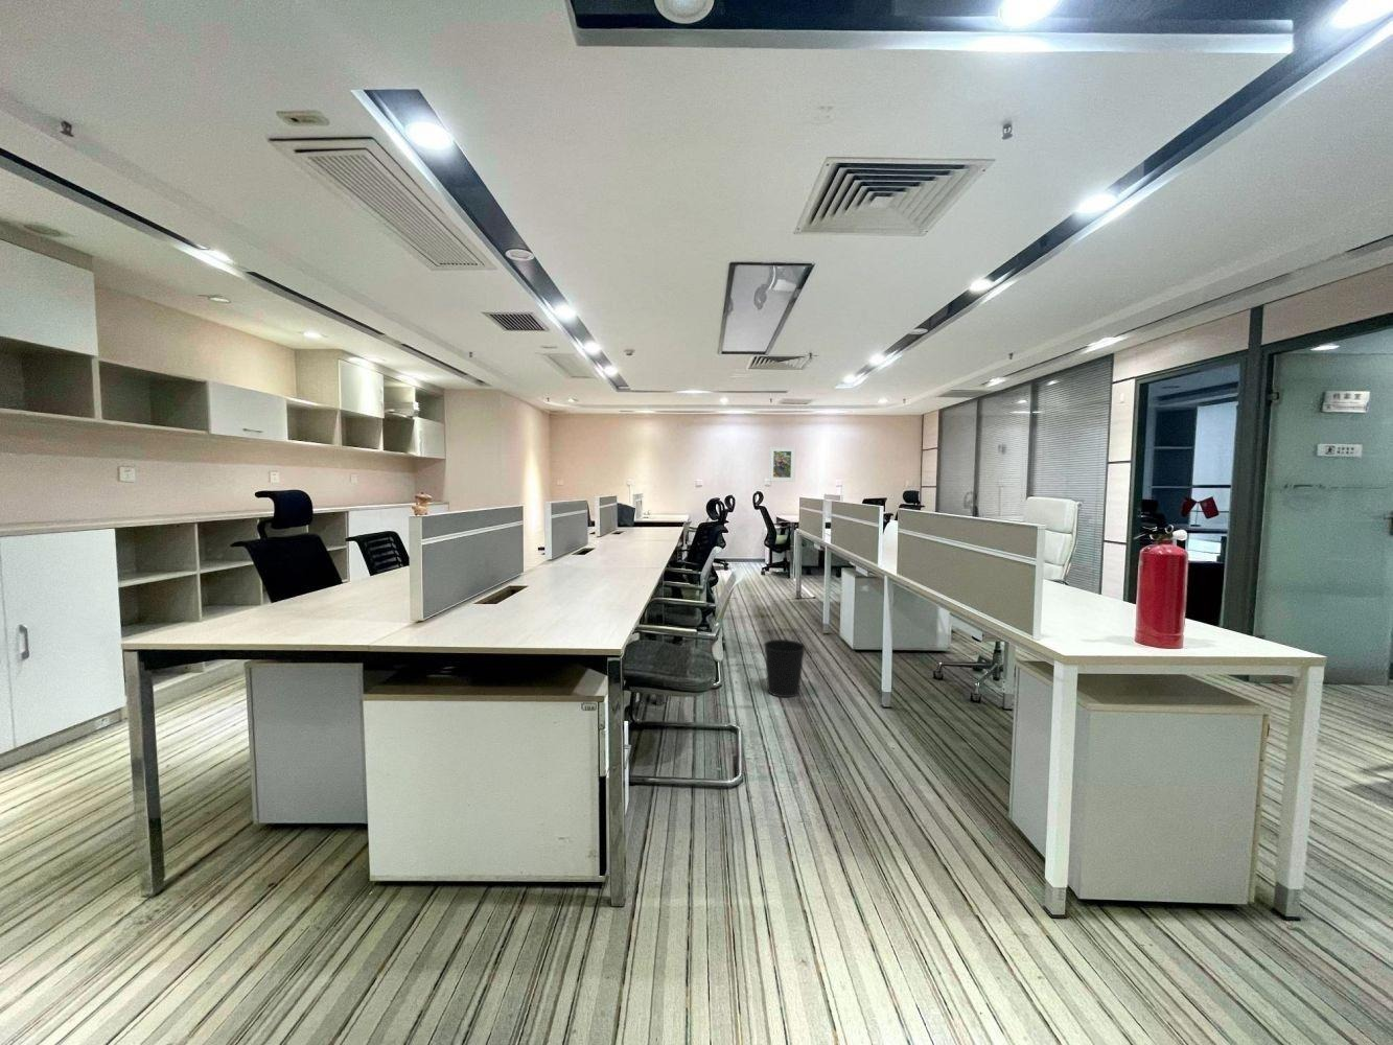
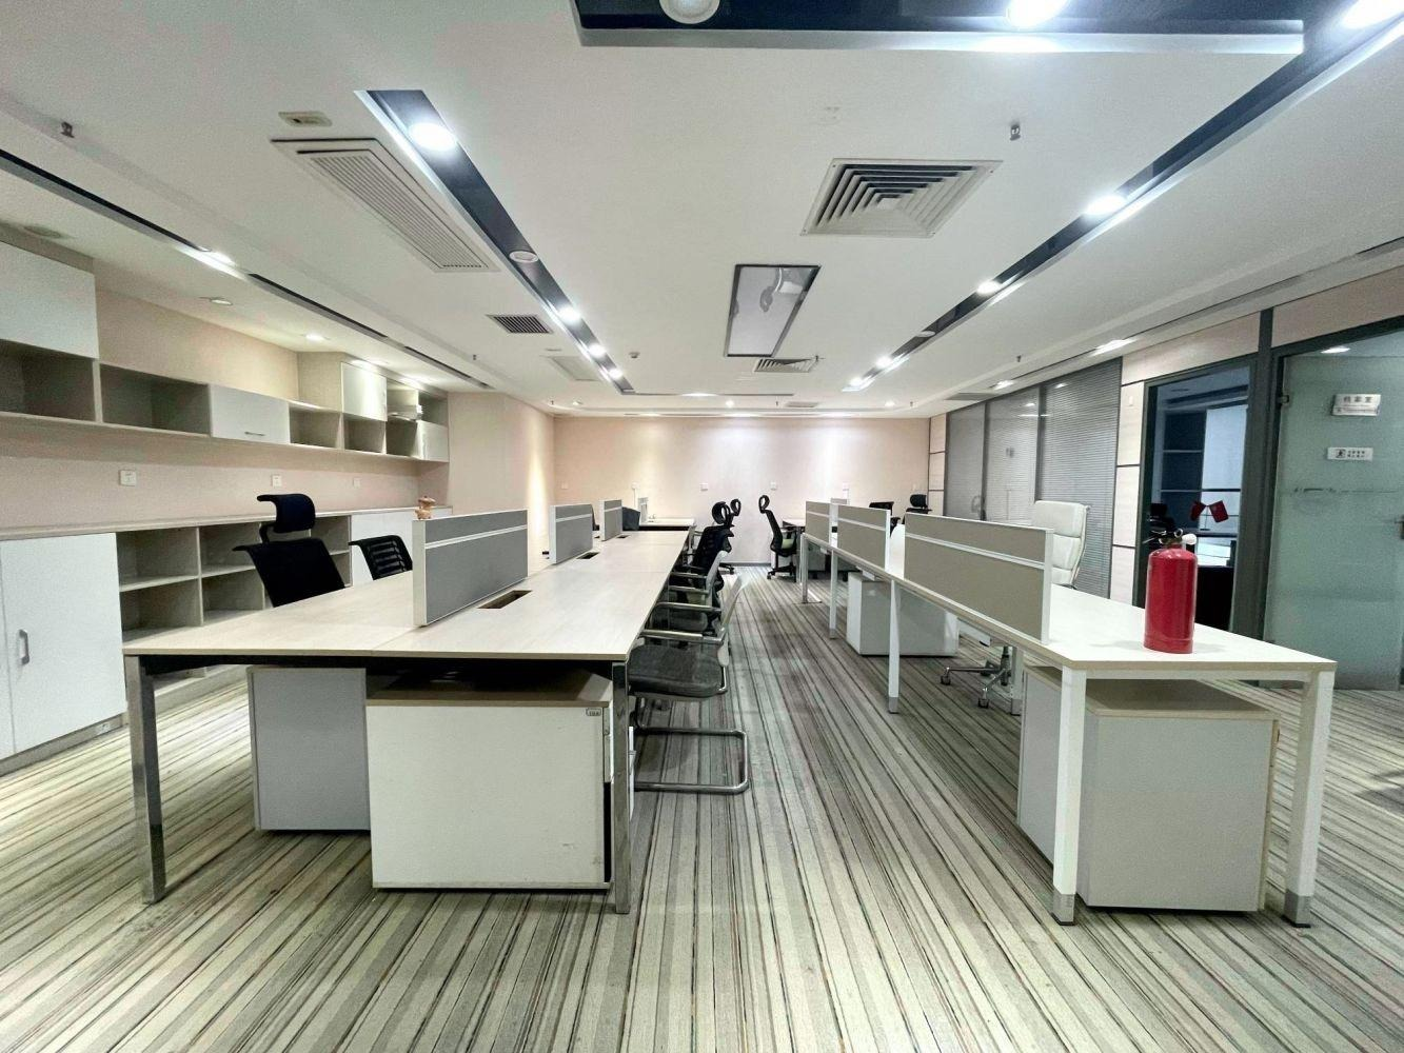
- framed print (782, 464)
- wastebasket (784, 667)
